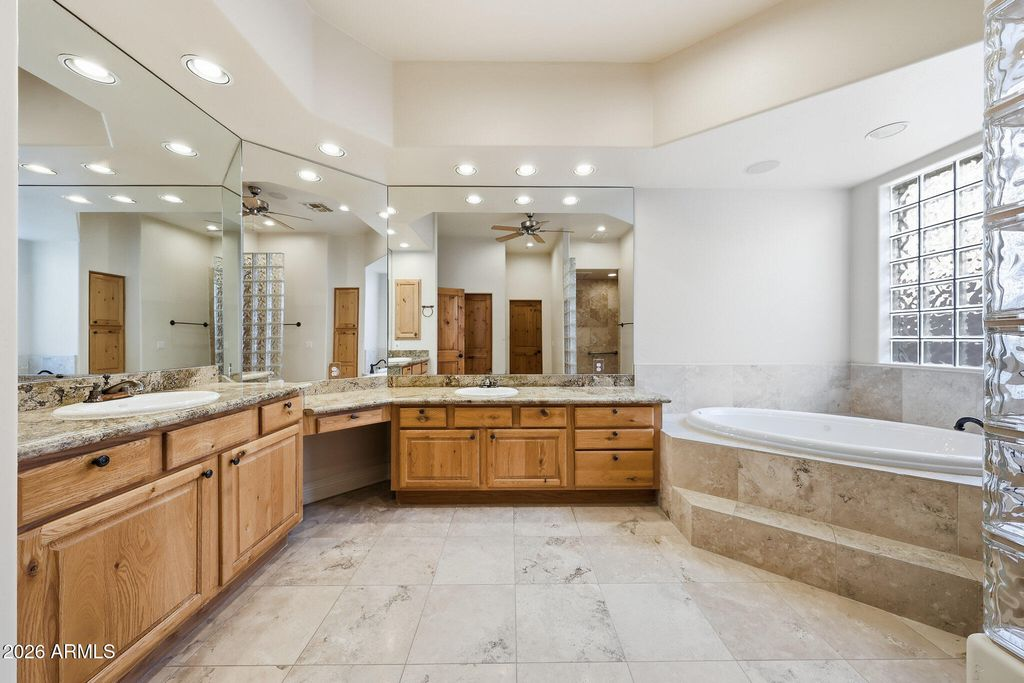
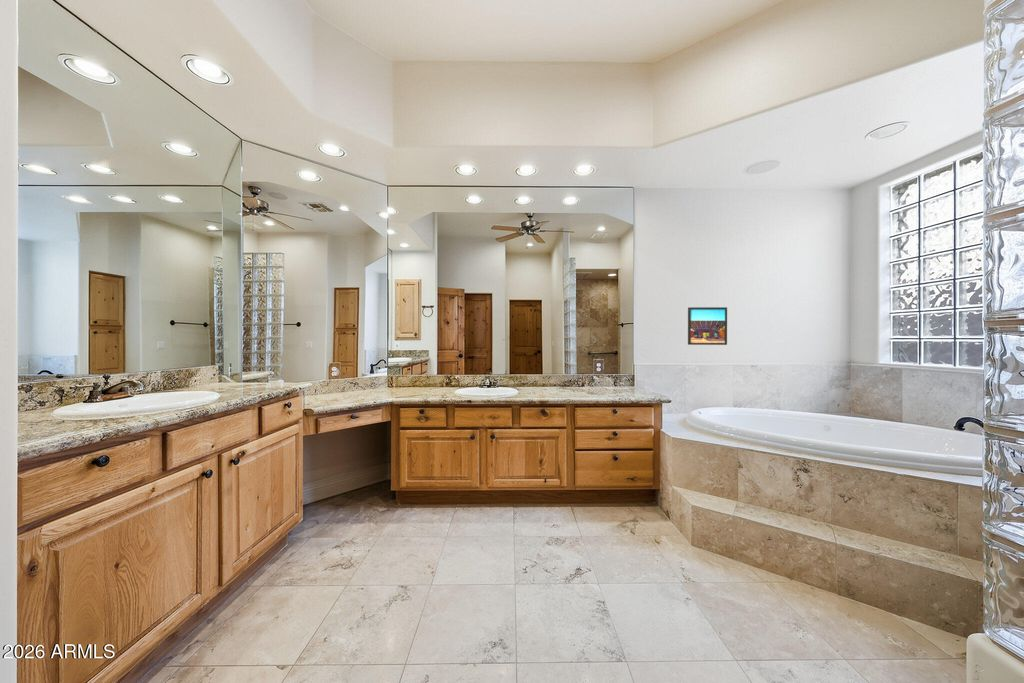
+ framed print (707, 326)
